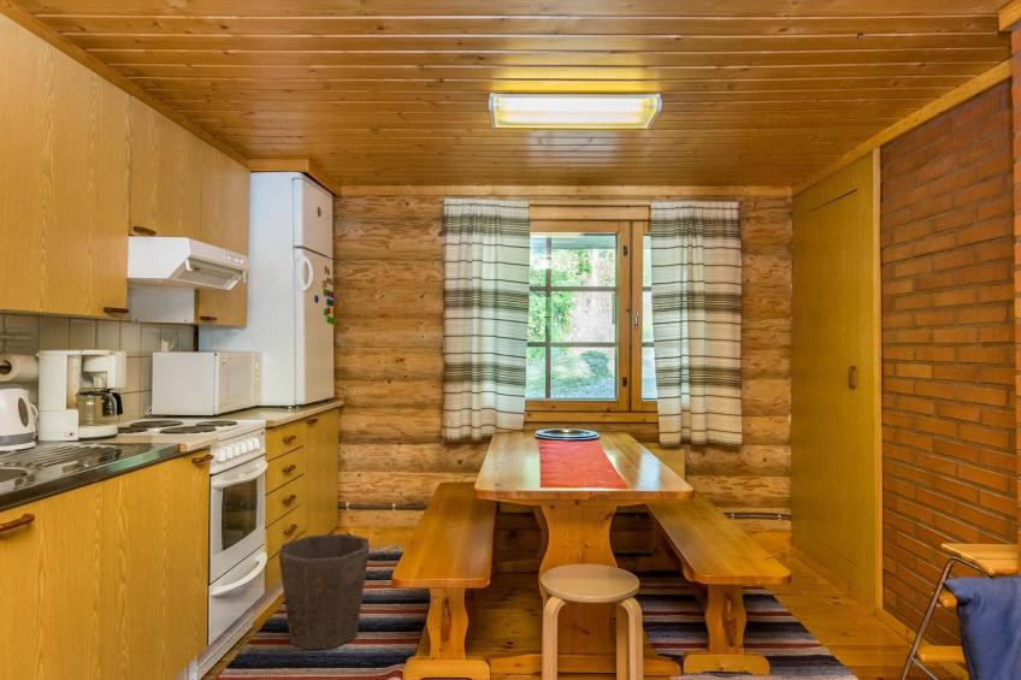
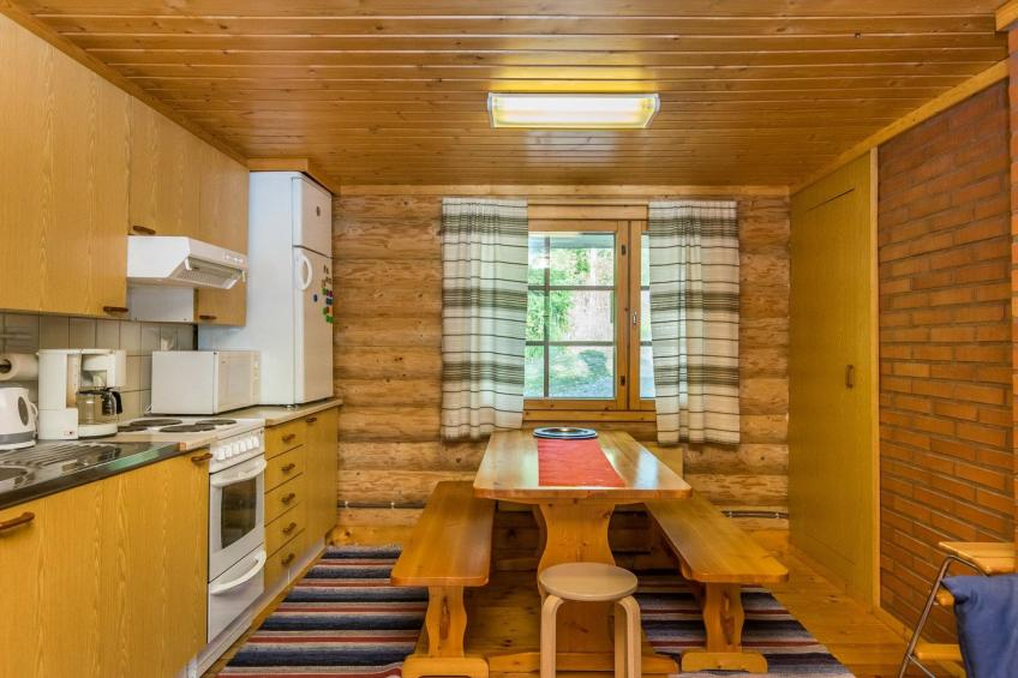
- waste bin (324, 590)
